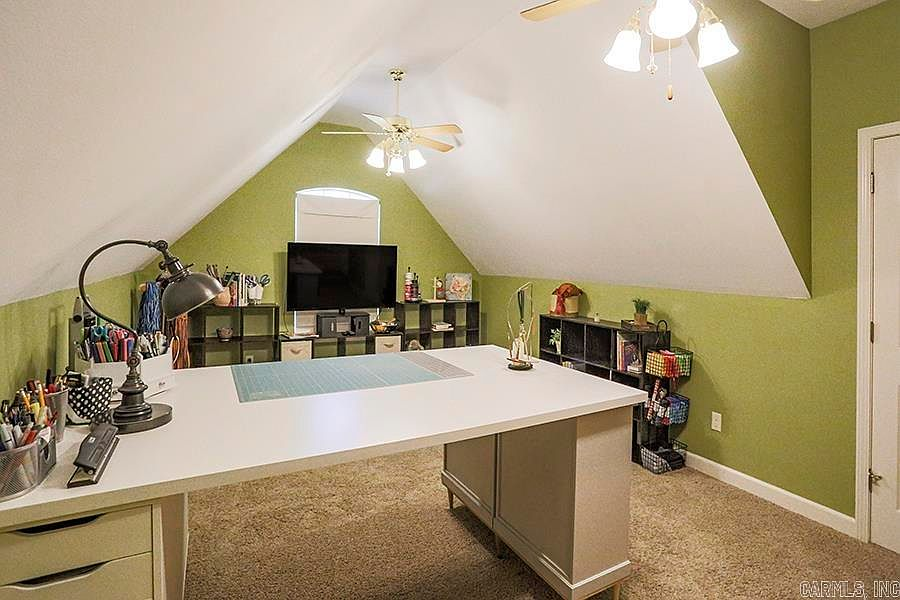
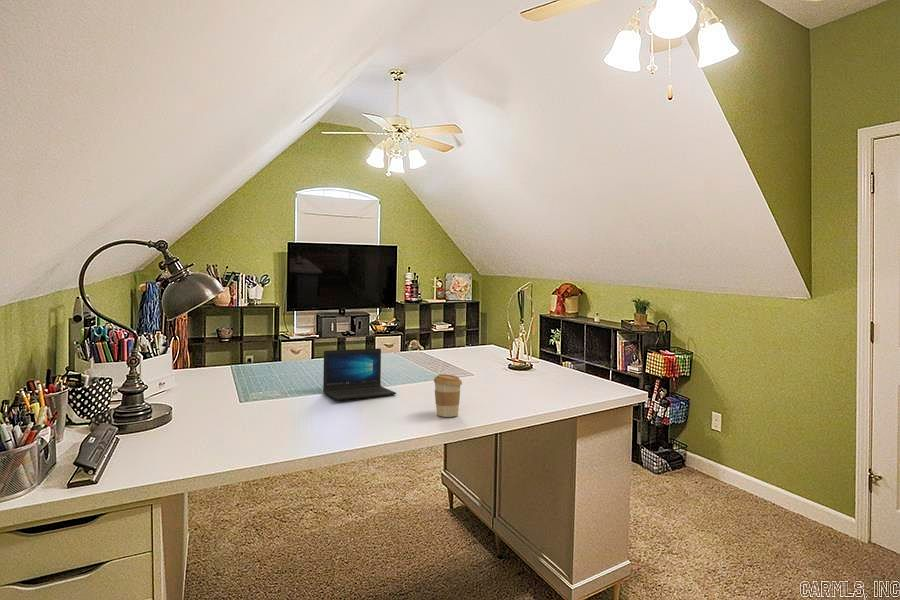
+ coffee cup (447, 394)
+ laptop (359, 372)
